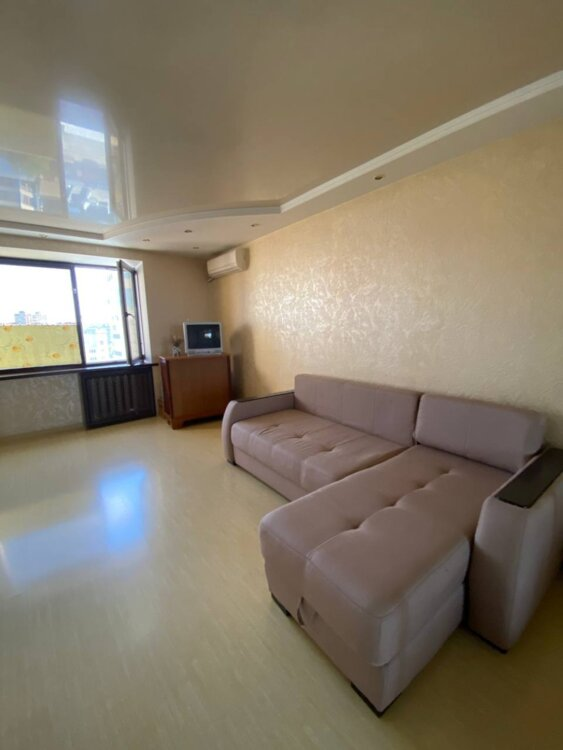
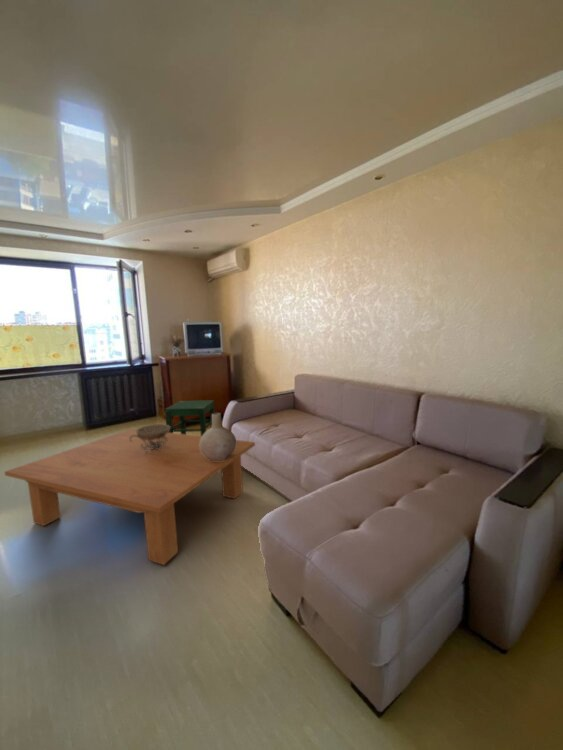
+ vase (217, 435)
+ coffee table (143, 481)
+ decorative bowl (154, 438)
+ stool (192, 429)
